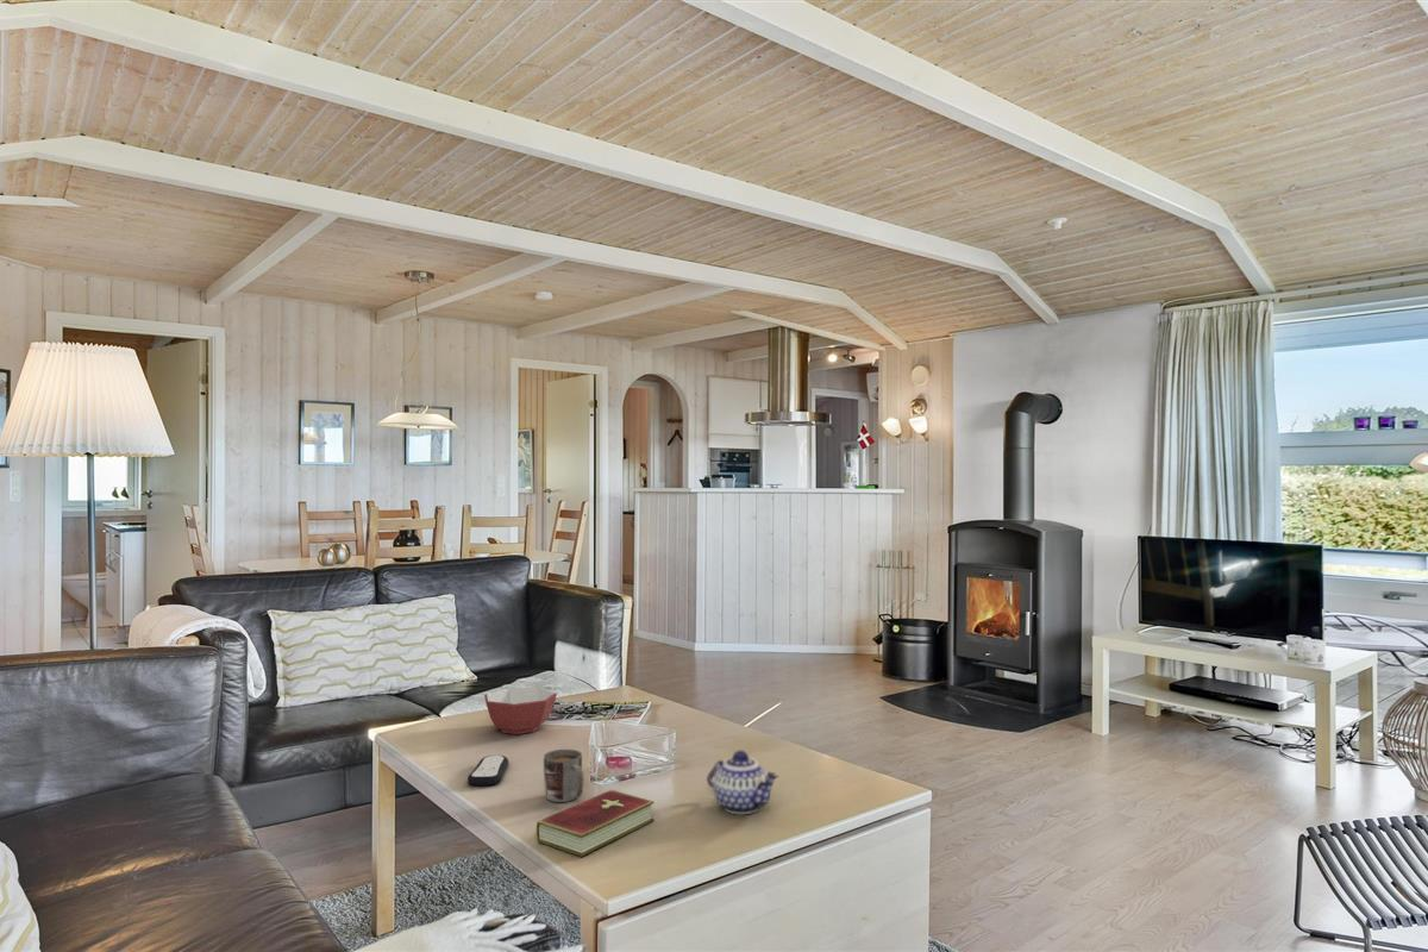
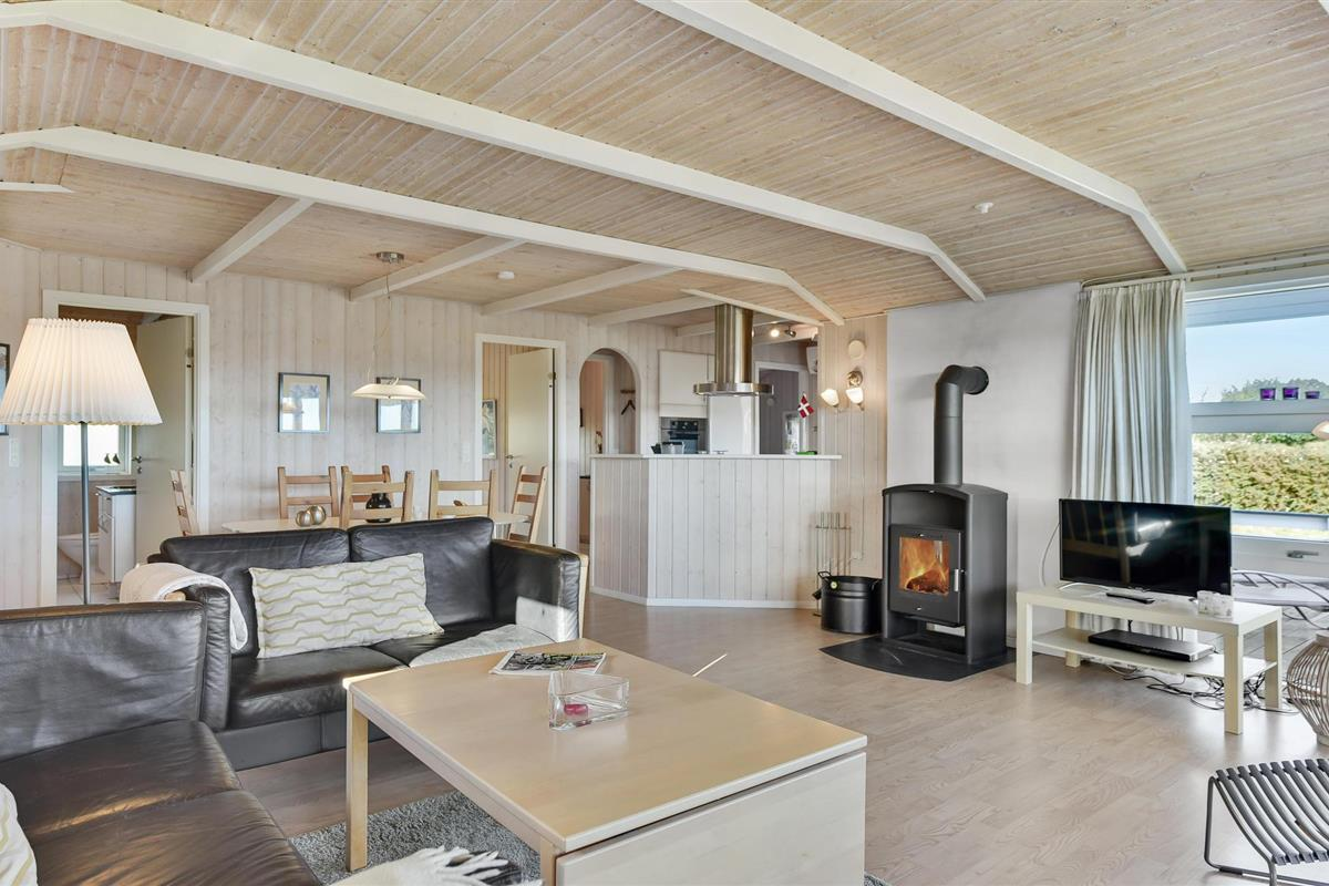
- teapot (741, 779)
- bowl (520, 710)
- hardcover book (596, 820)
- remote control (489, 769)
- mug (566, 777)
